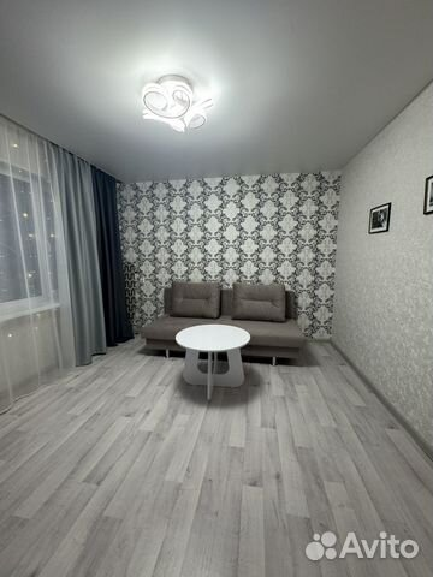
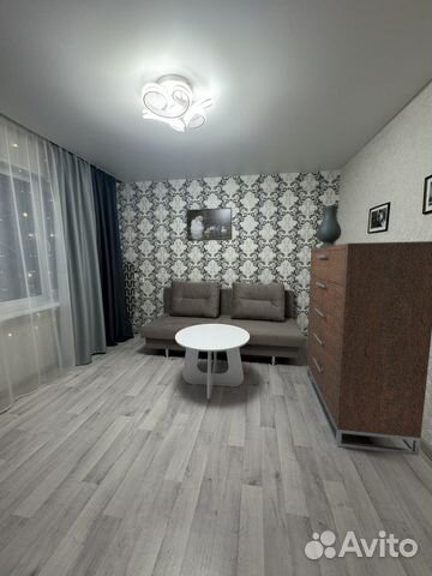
+ dresser (350, 329)
+ vase (329, 227)
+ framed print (209, 224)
